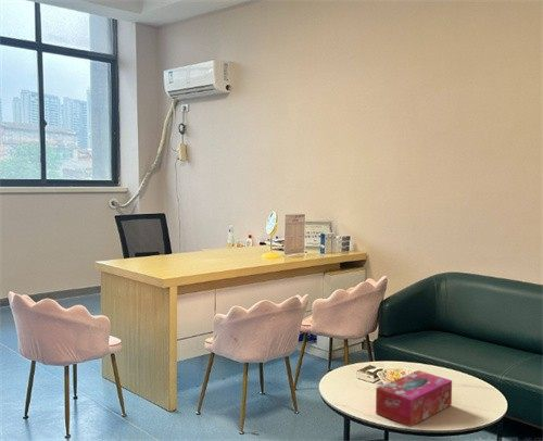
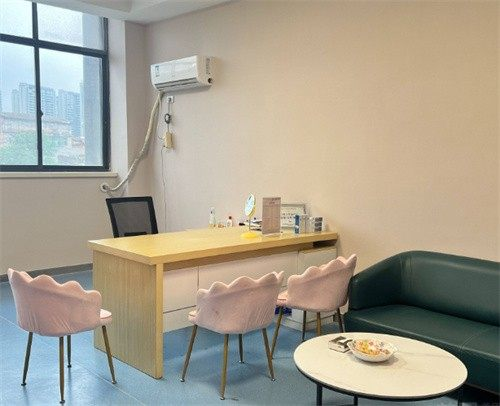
- tissue box (414, 396)
